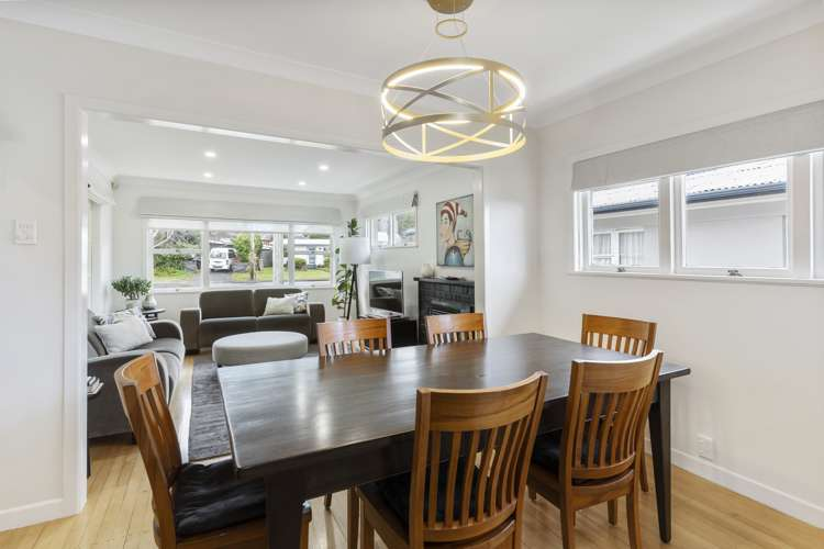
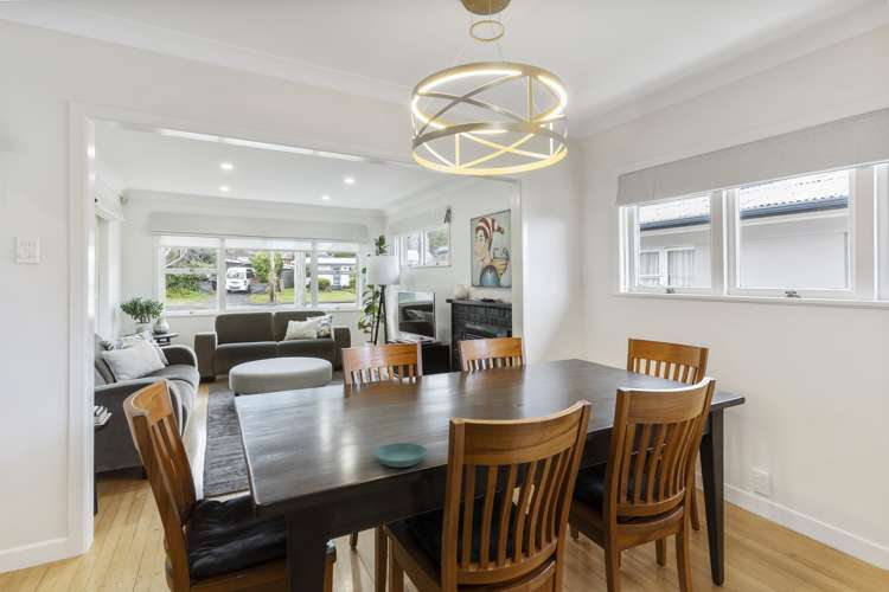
+ saucer (401, 455)
